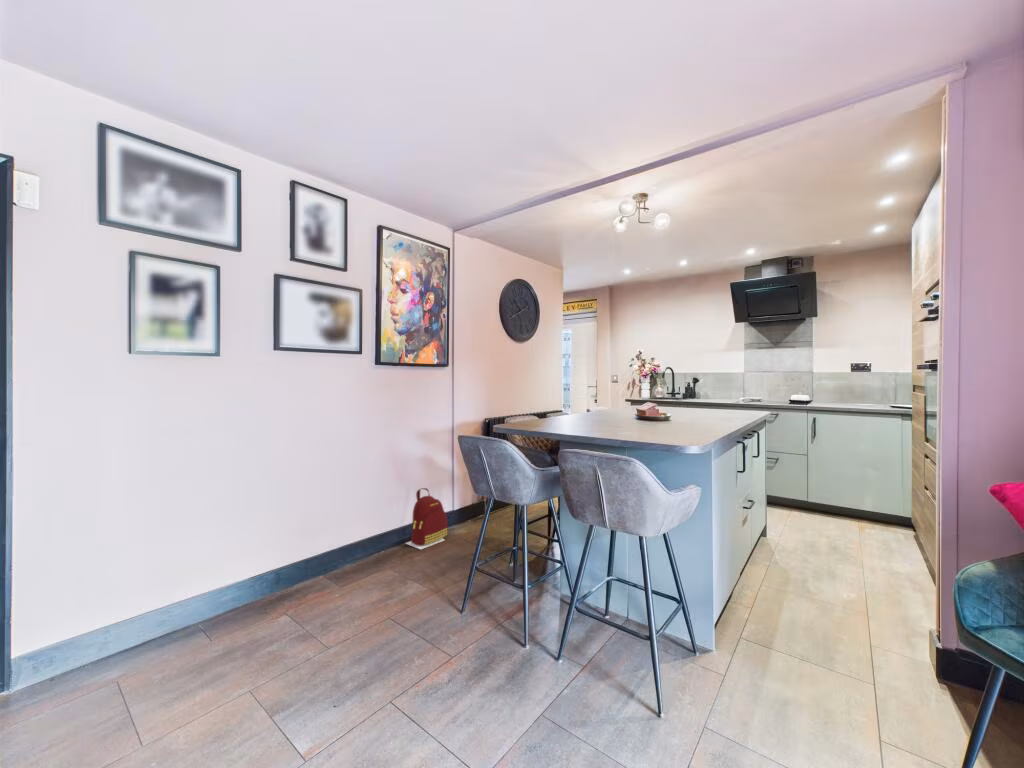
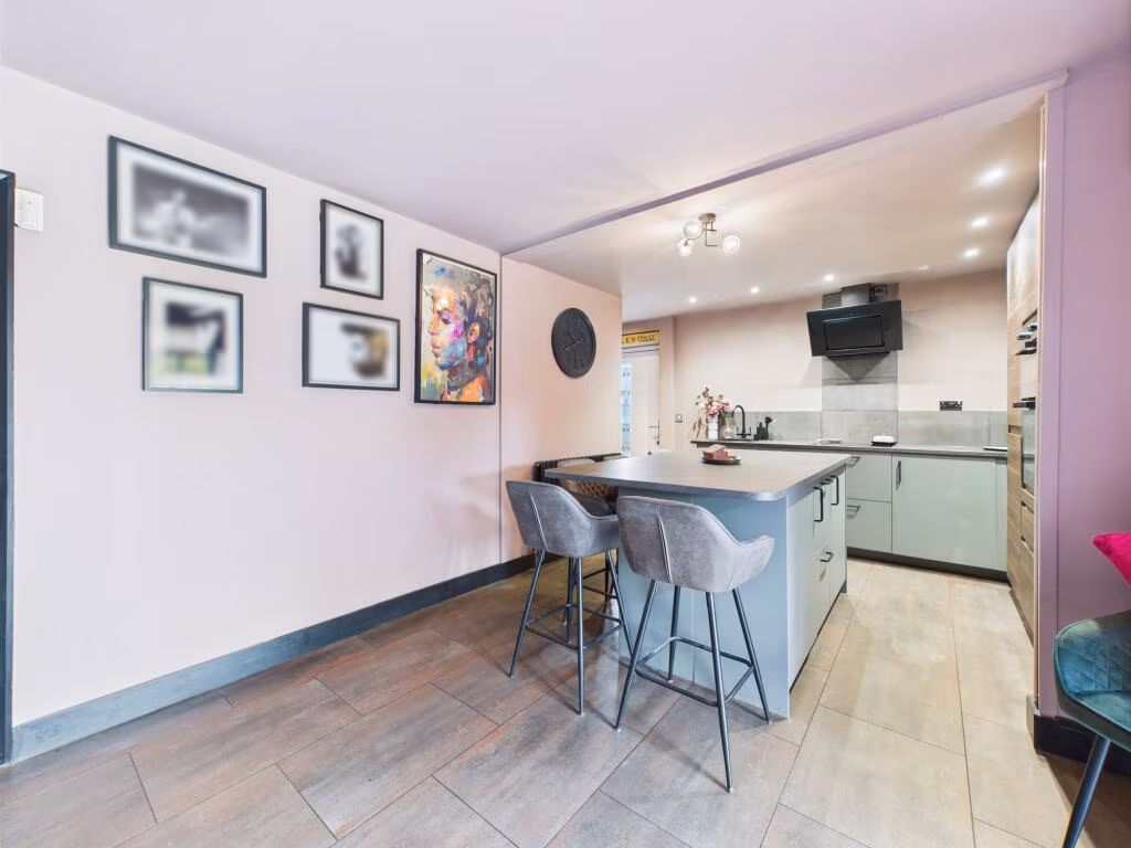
- backpack (428, 514)
